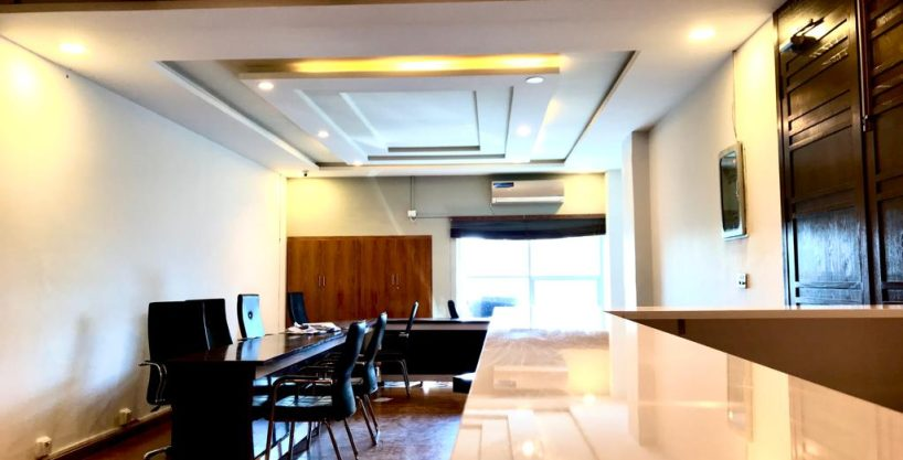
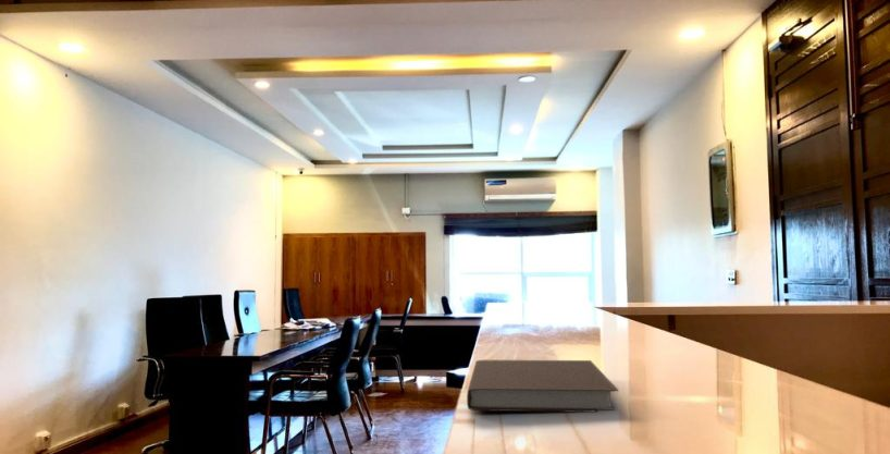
+ notebook (536, 382)
